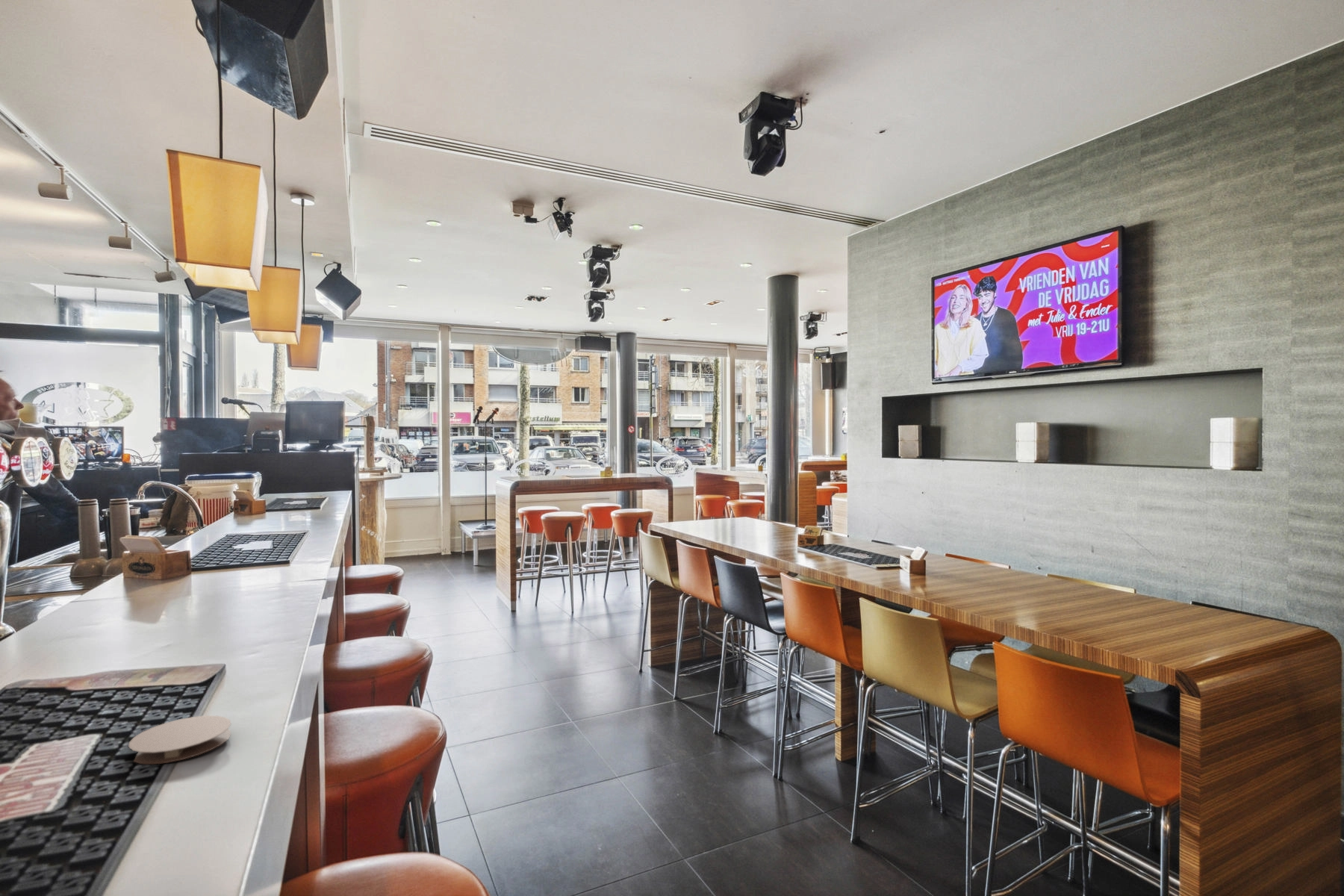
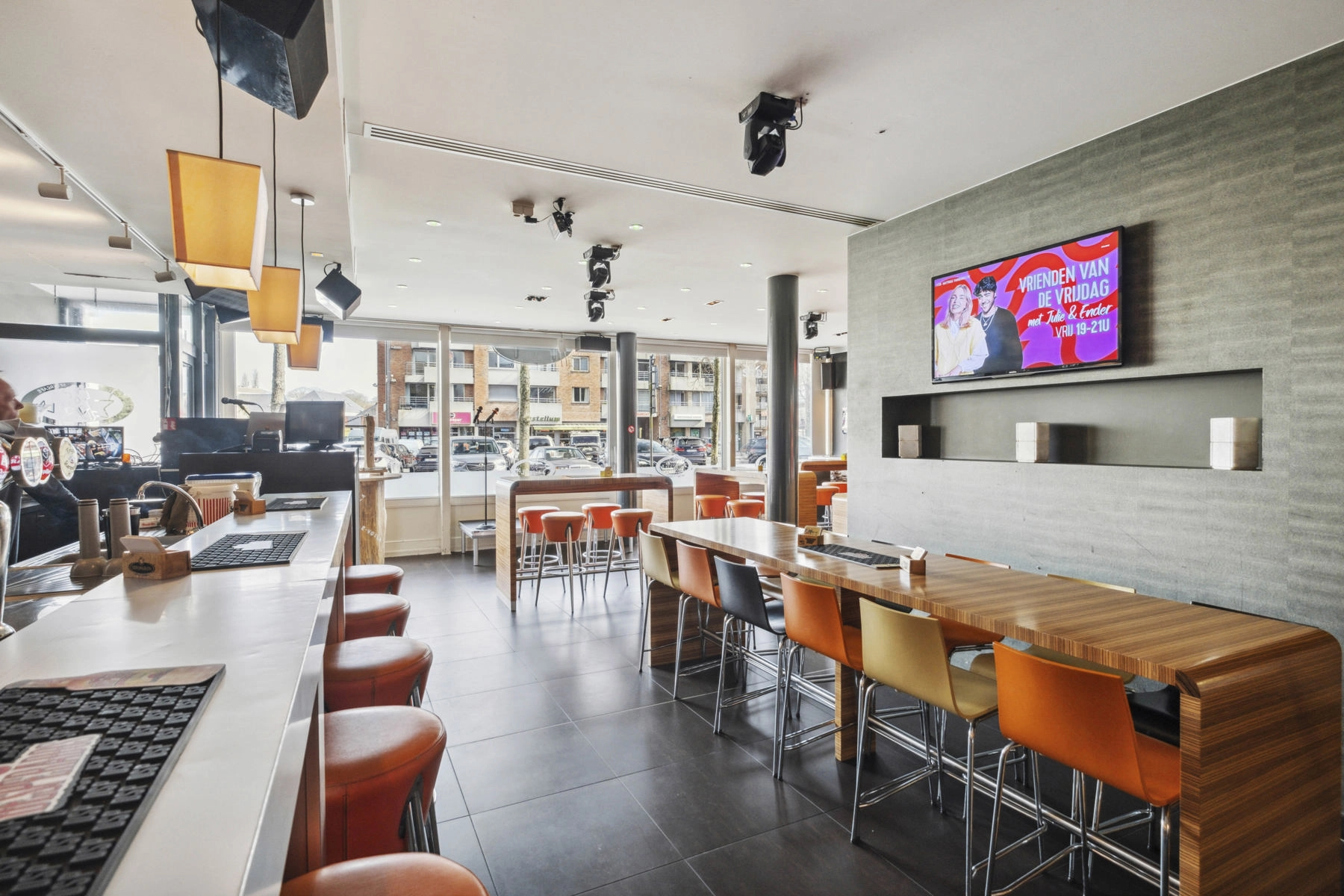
- coaster (181, 738)
